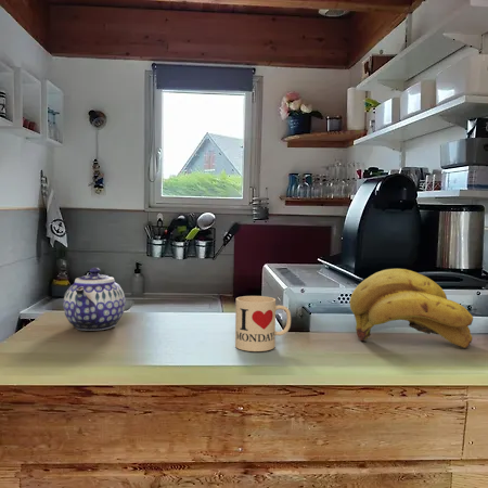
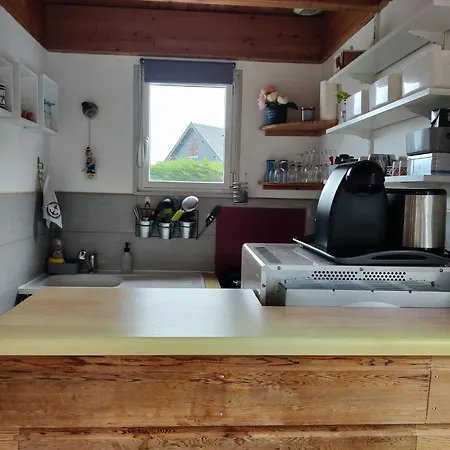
- banana bunch (411, 306)
- teapot (94, 296)
- mug (262, 322)
